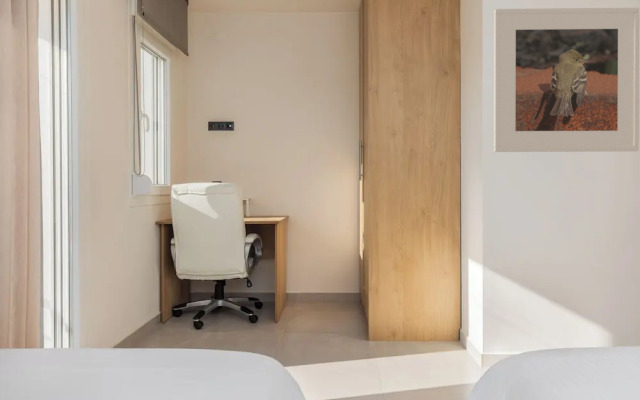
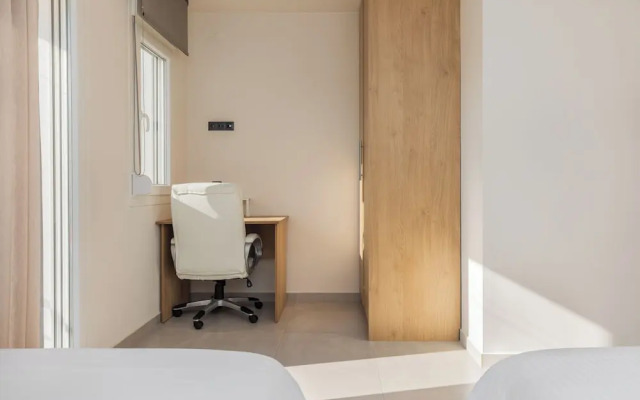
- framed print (566, 80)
